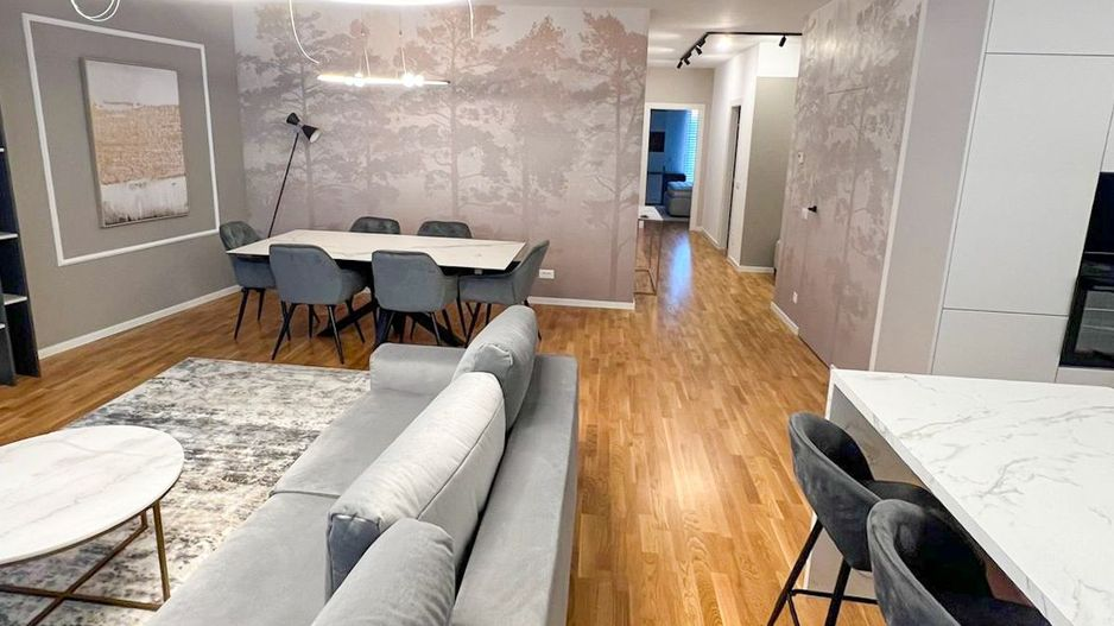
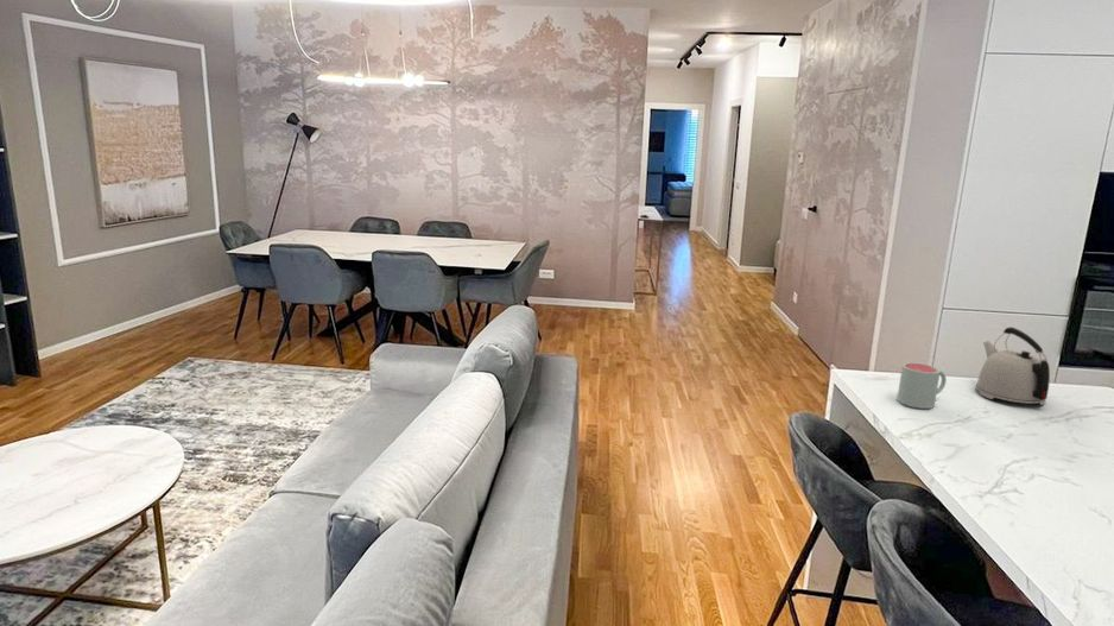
+ mug (924, 384)
+ kettle (1013, 362)
